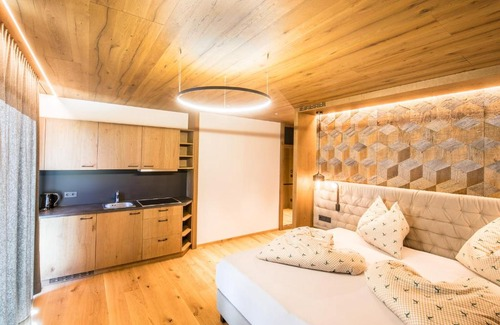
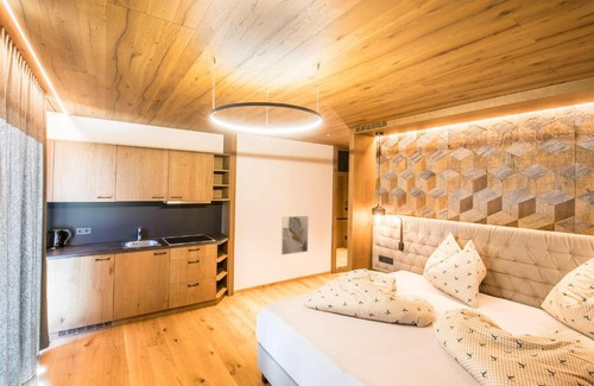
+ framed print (295, 234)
